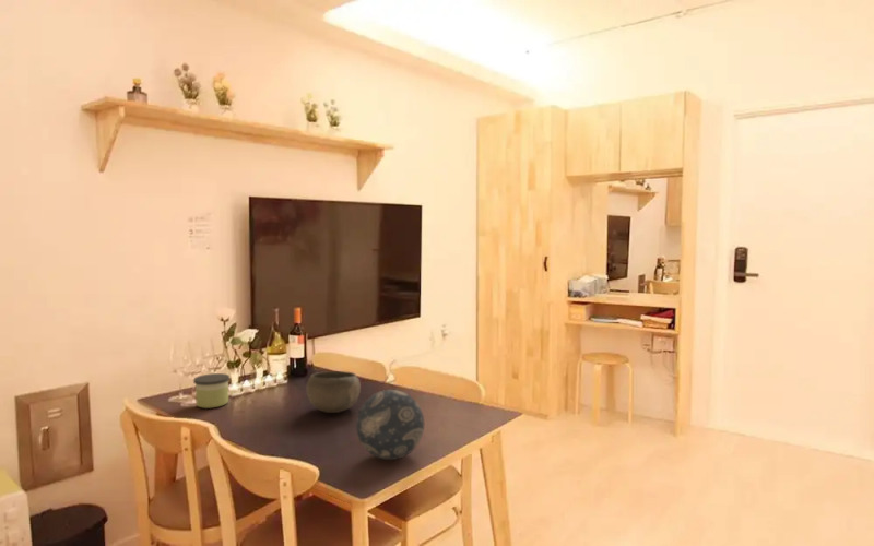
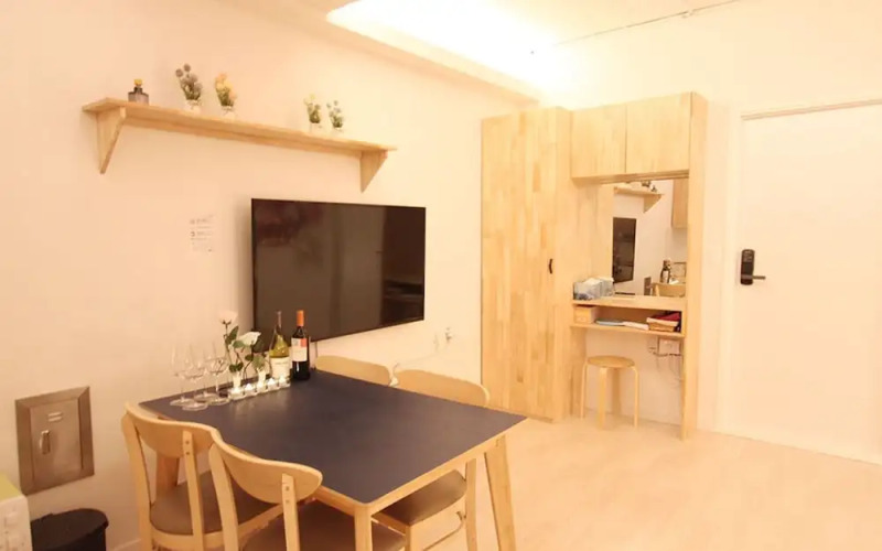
- bowl (333, 392)
- decorative ball (390, 424)
- candle (212, 391)
